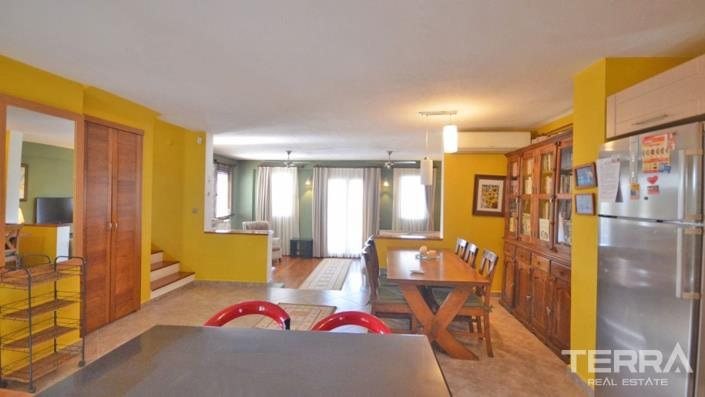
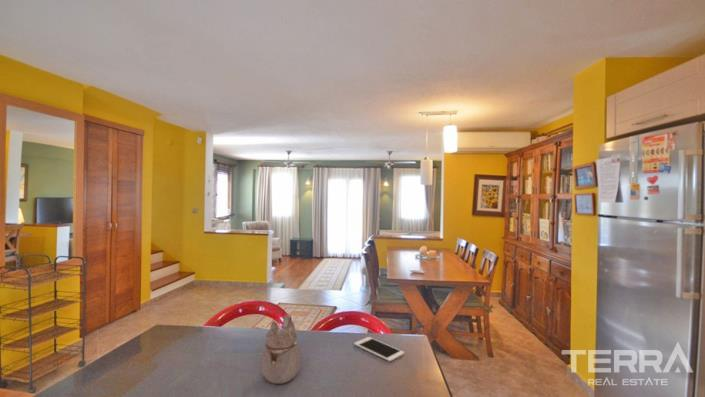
+ teapot (281, 348)
+ cell phone (378, 348)
